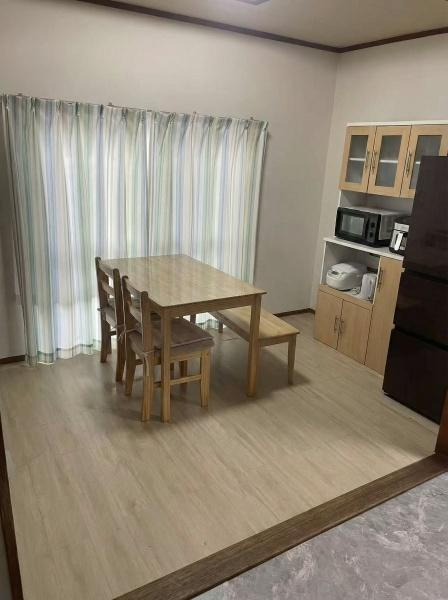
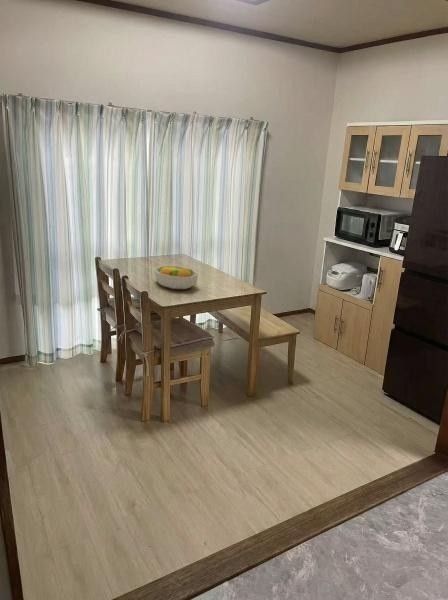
+ fruit bowl (175, 275)
